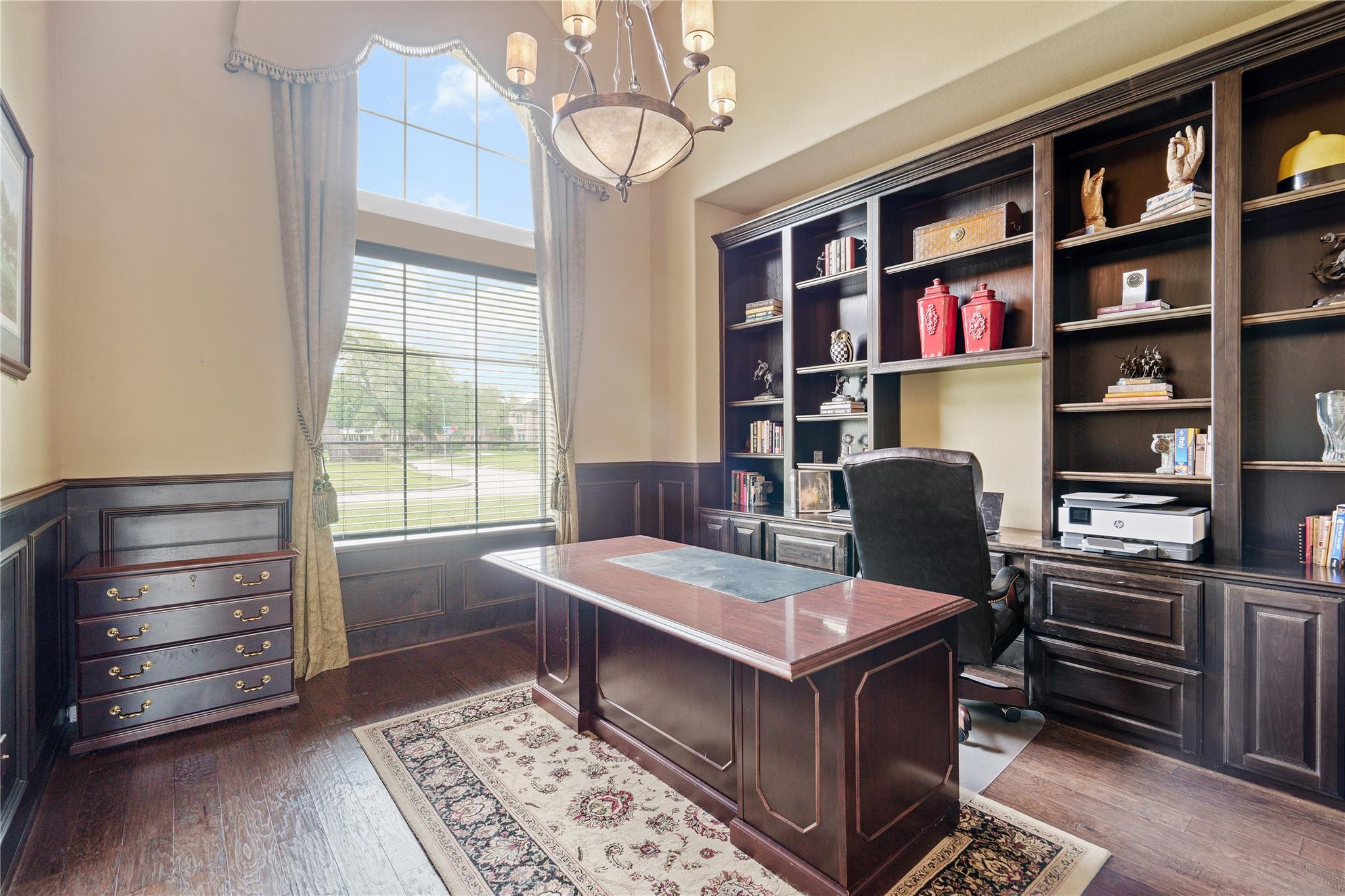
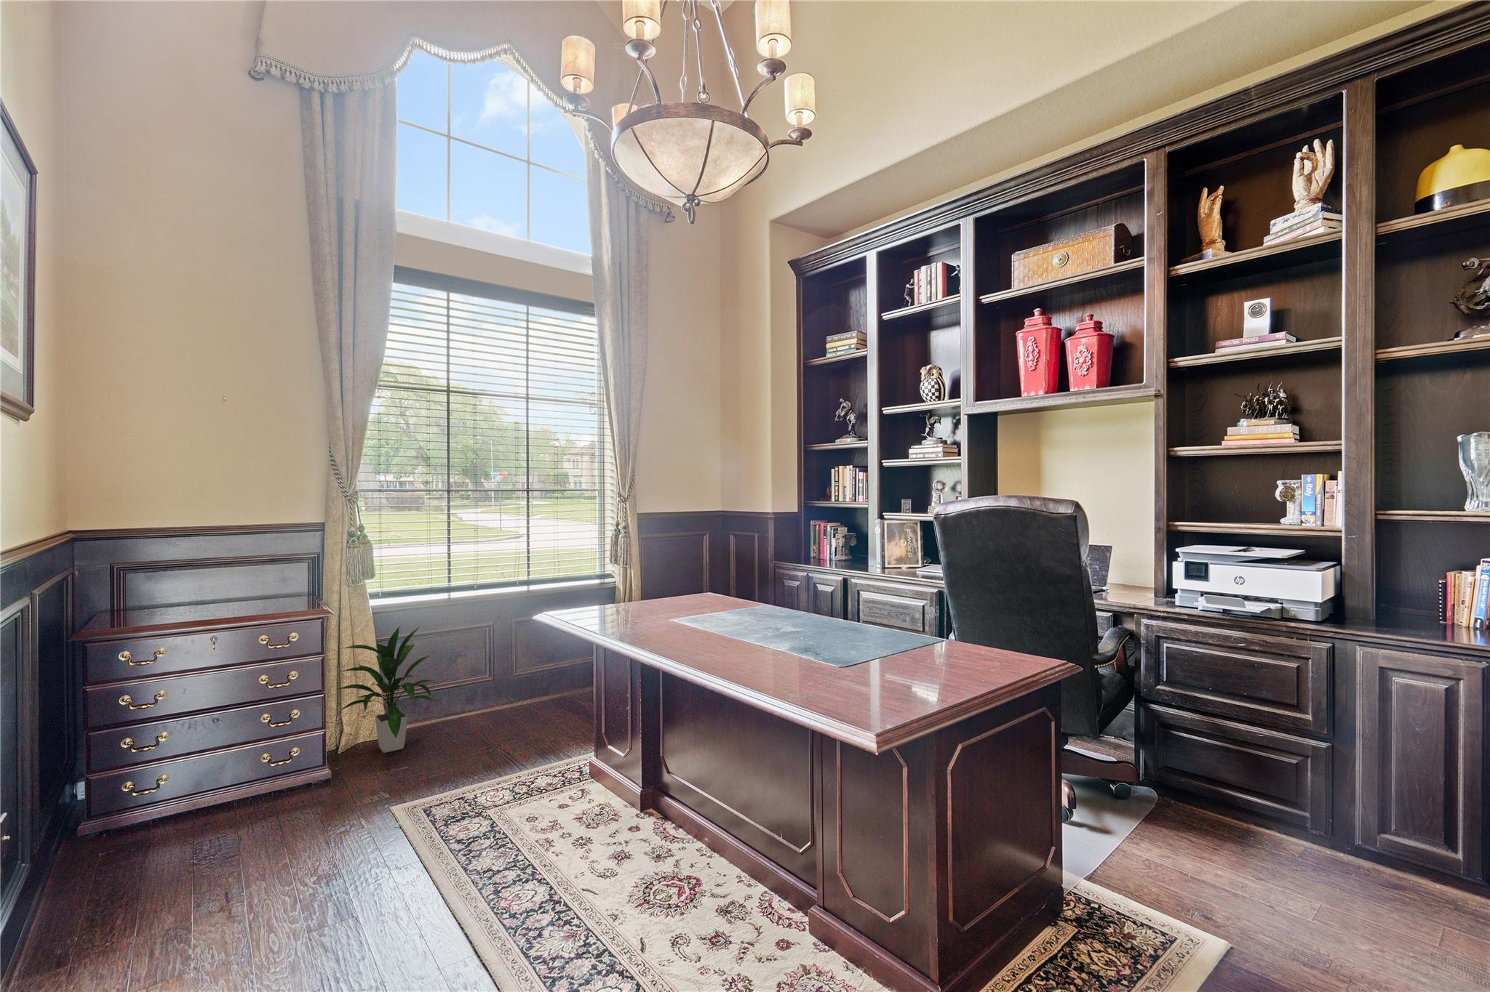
+ indoor plant (389, 689)
